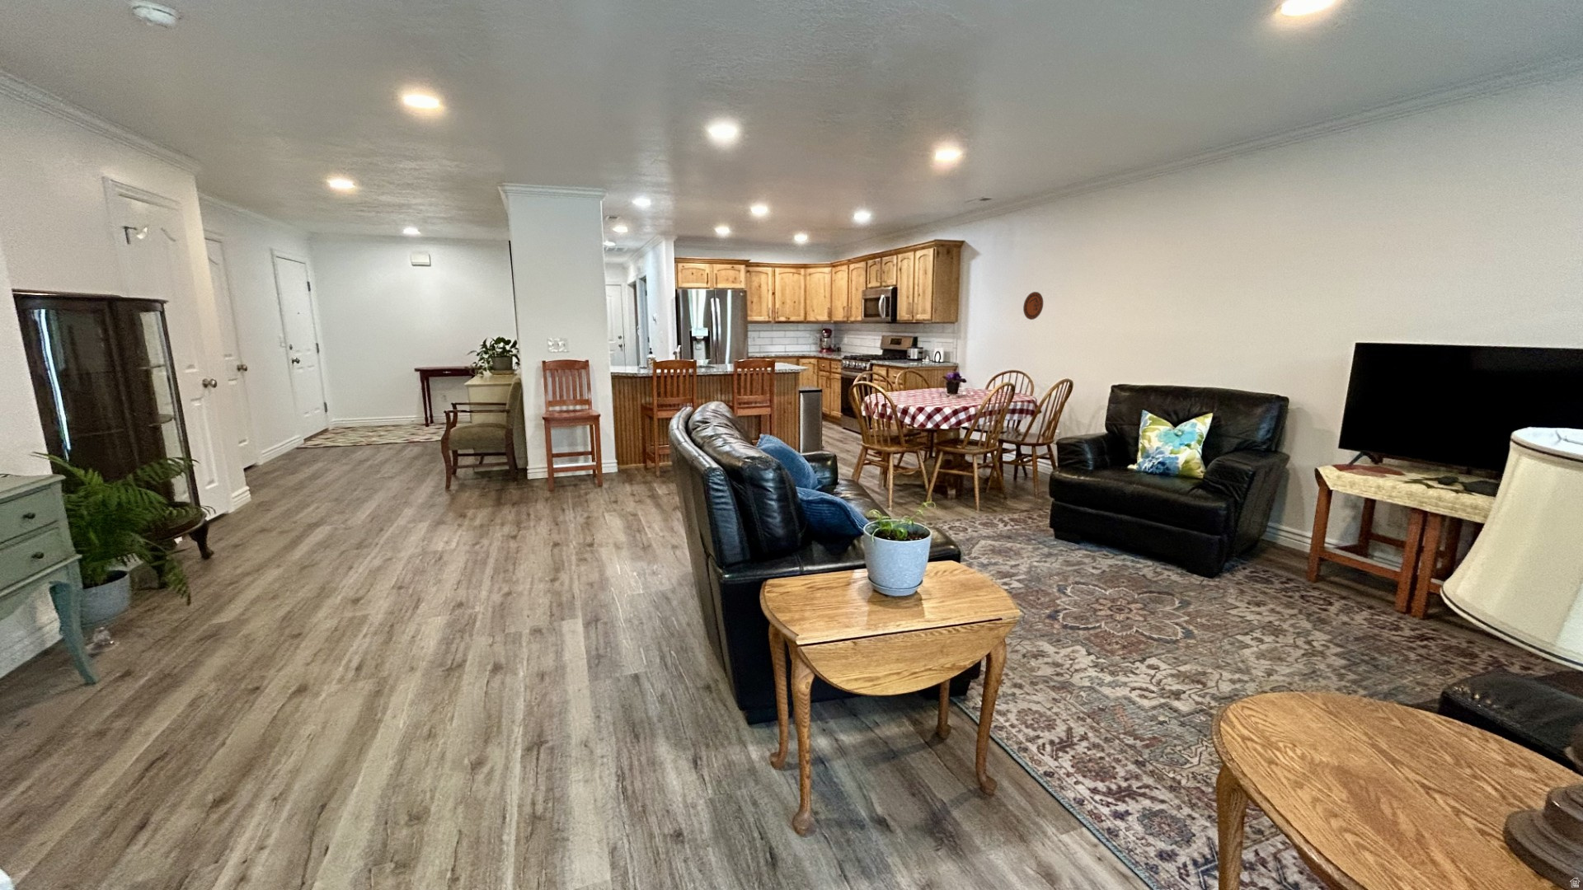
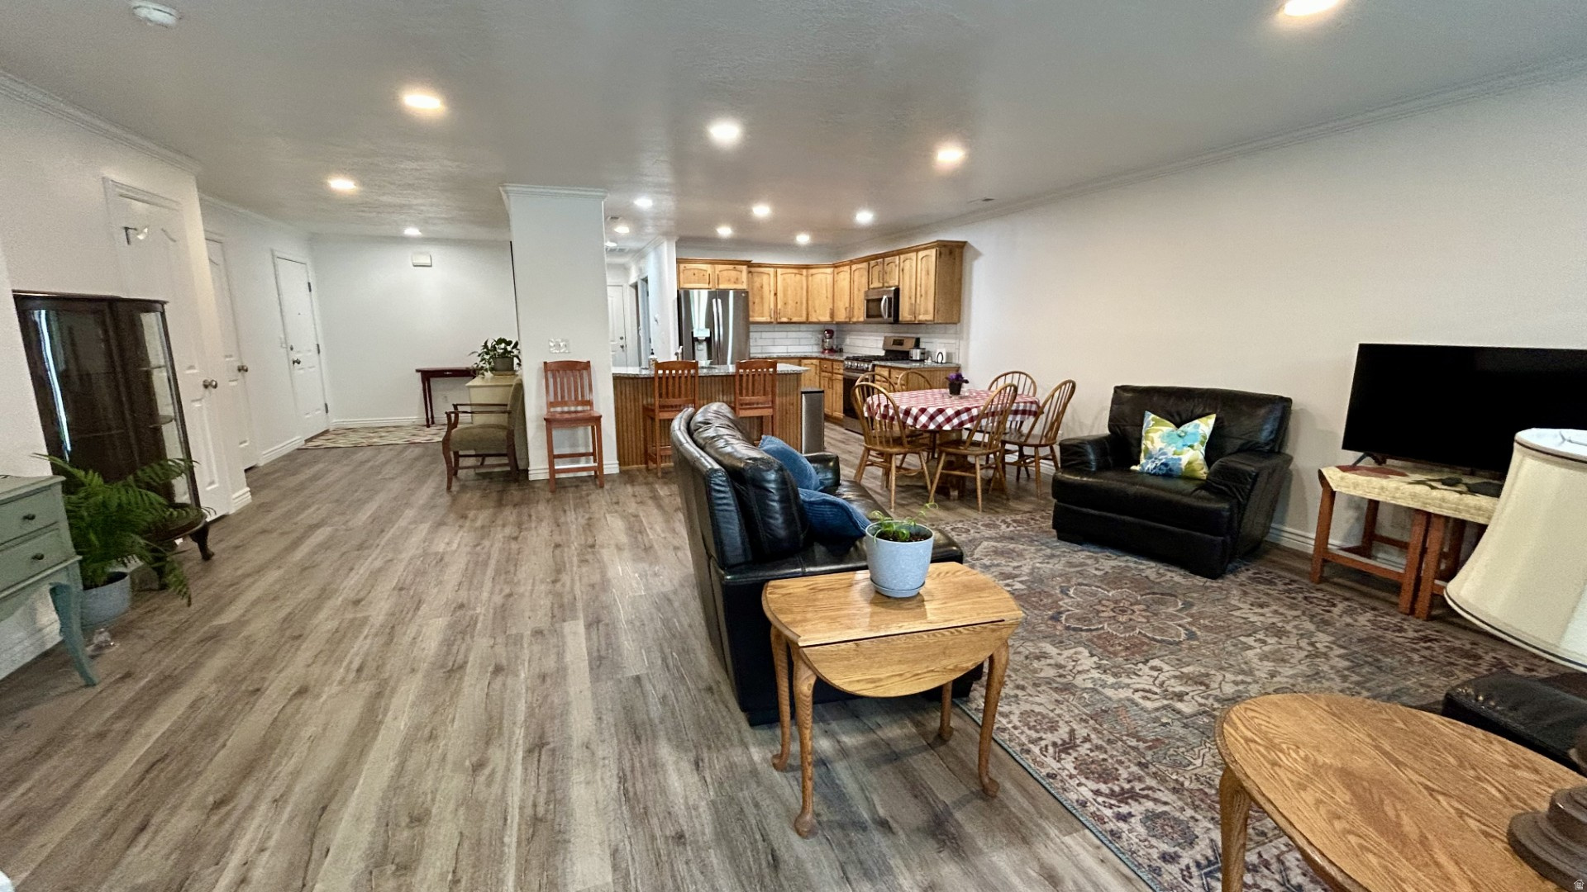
- decorative plate (1033, 305)
